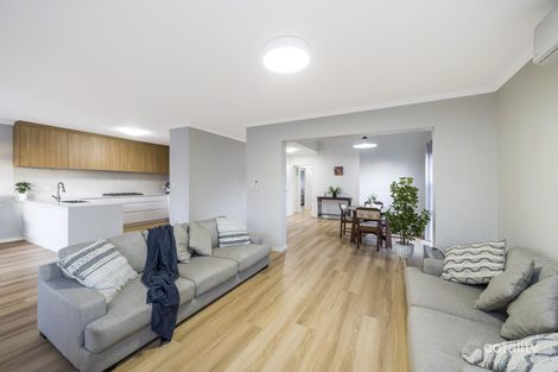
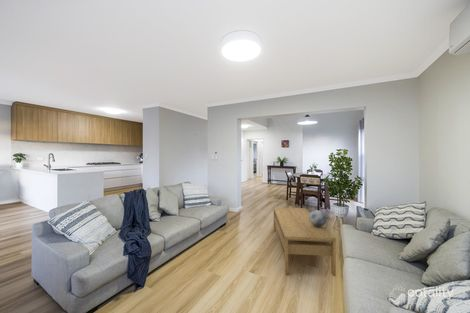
+ decorative sphere (317, 218)
+ coffee table (297, 233)
